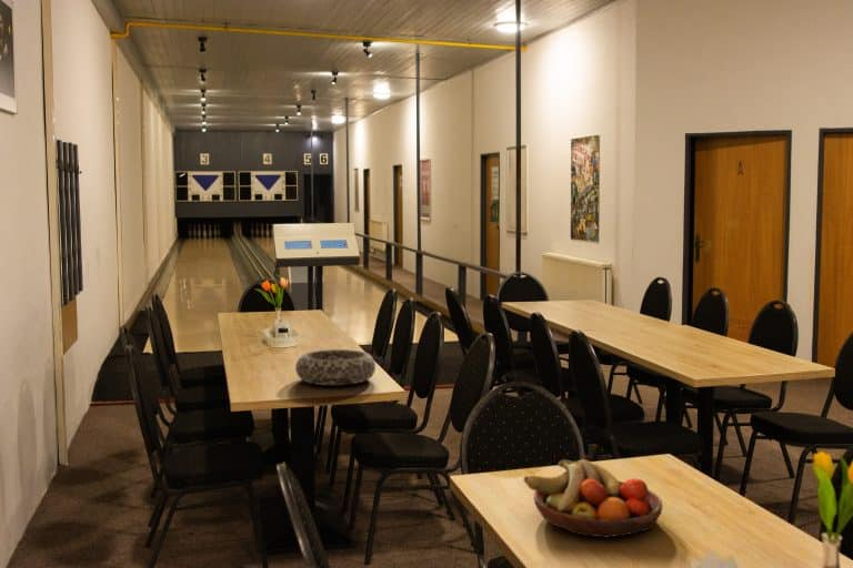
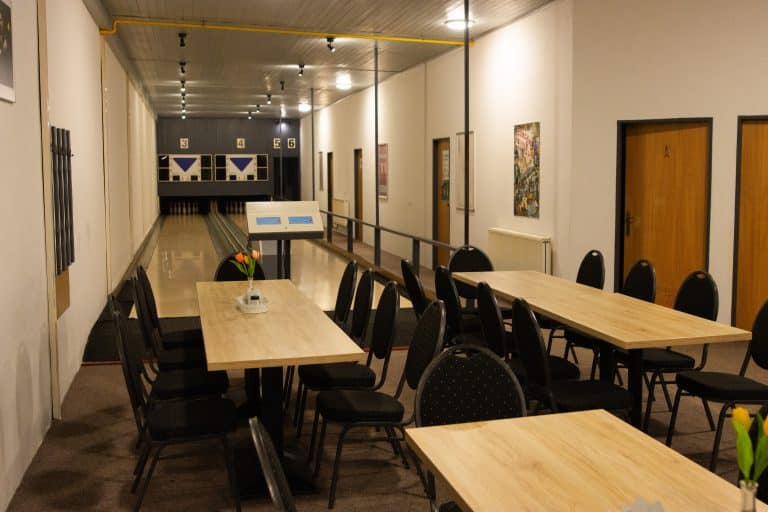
- fruit bowl (595, 493)
- decorative bowl (335, 367)
